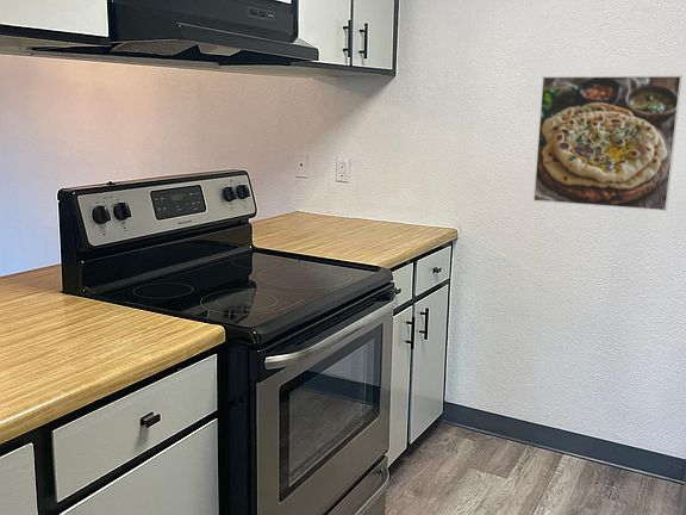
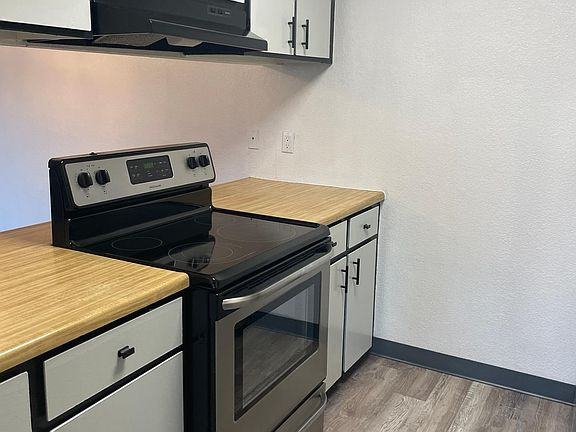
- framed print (603, 142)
